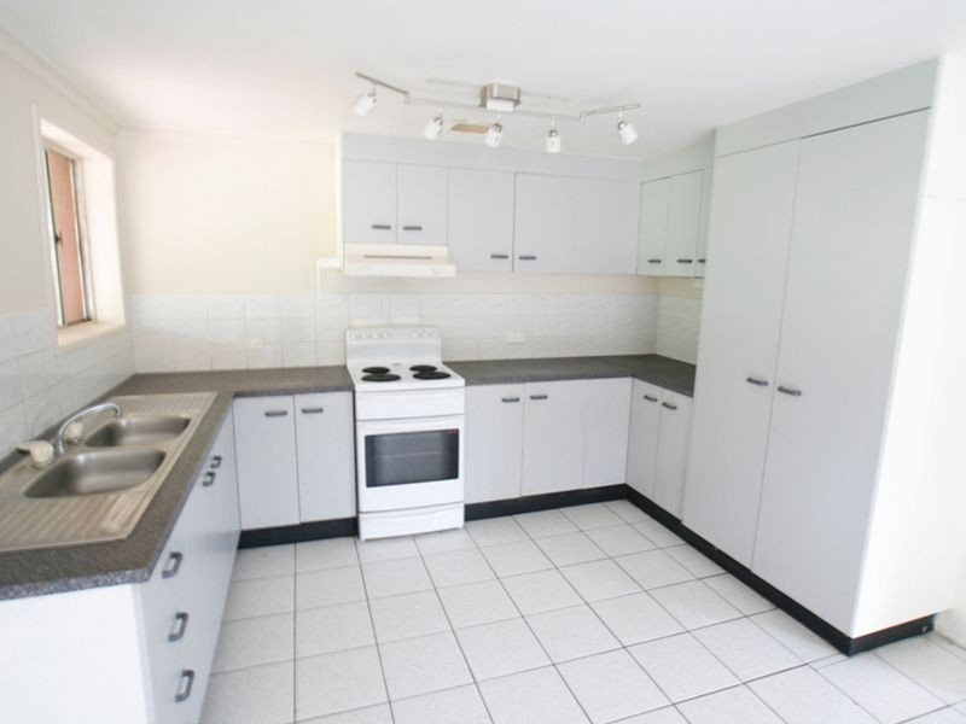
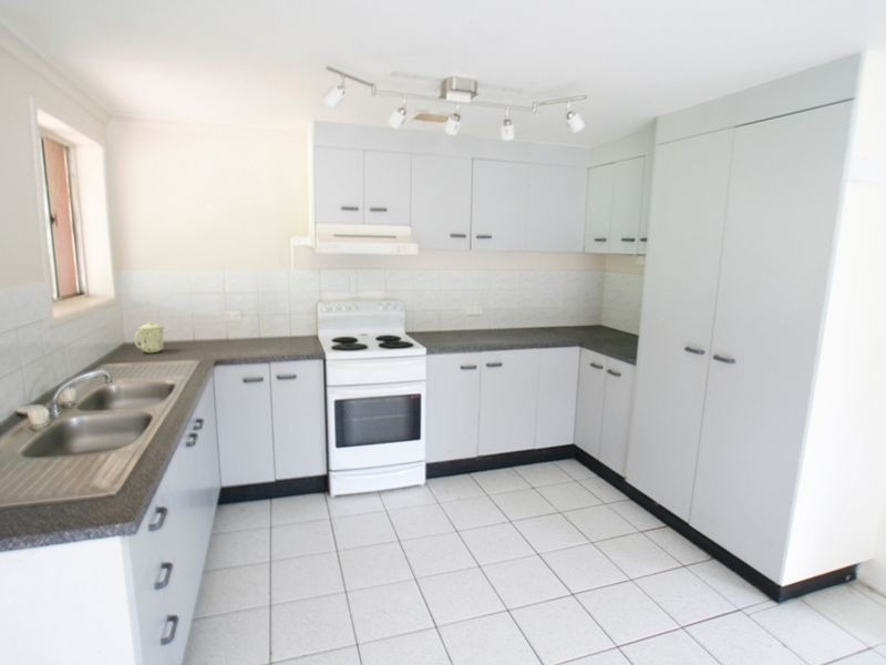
+ mug (150, 337)
